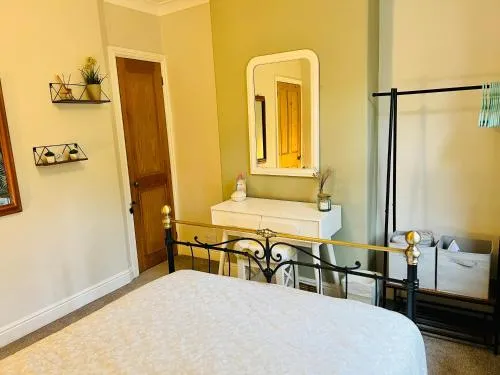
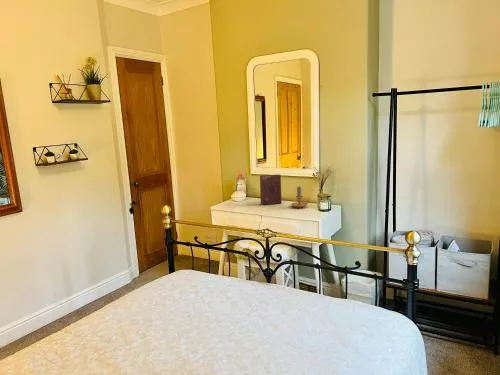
+ candle (300, 195)
+ book (270, 189)
